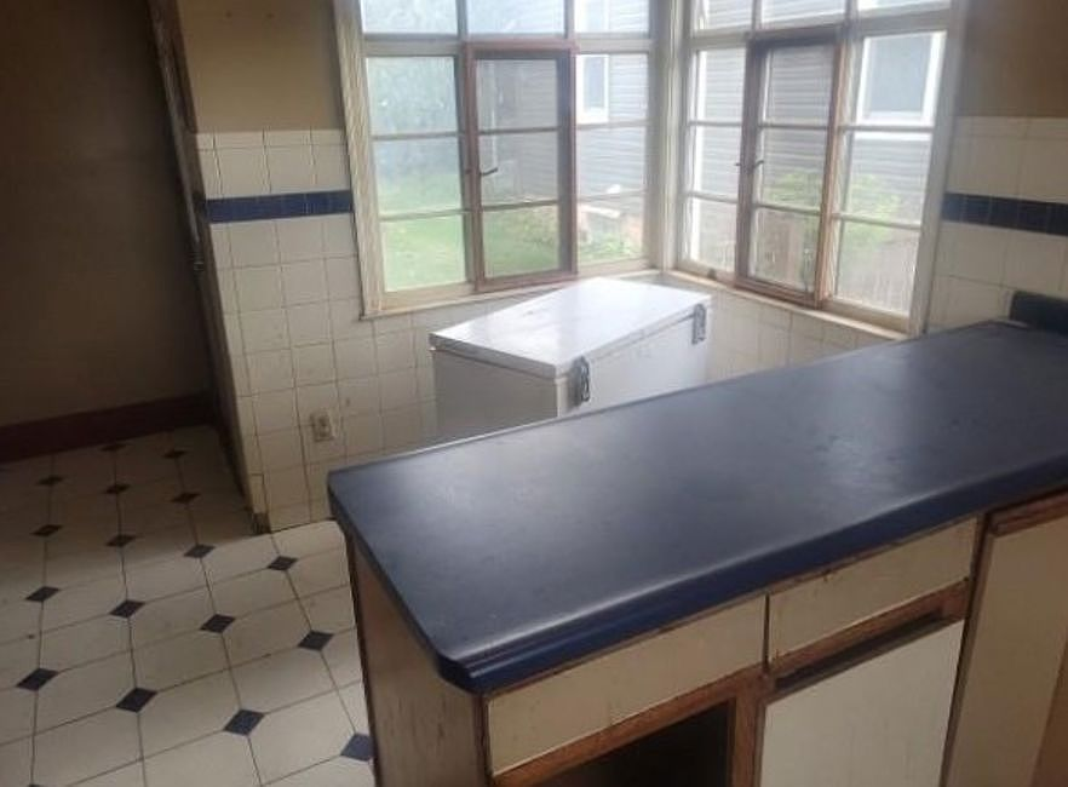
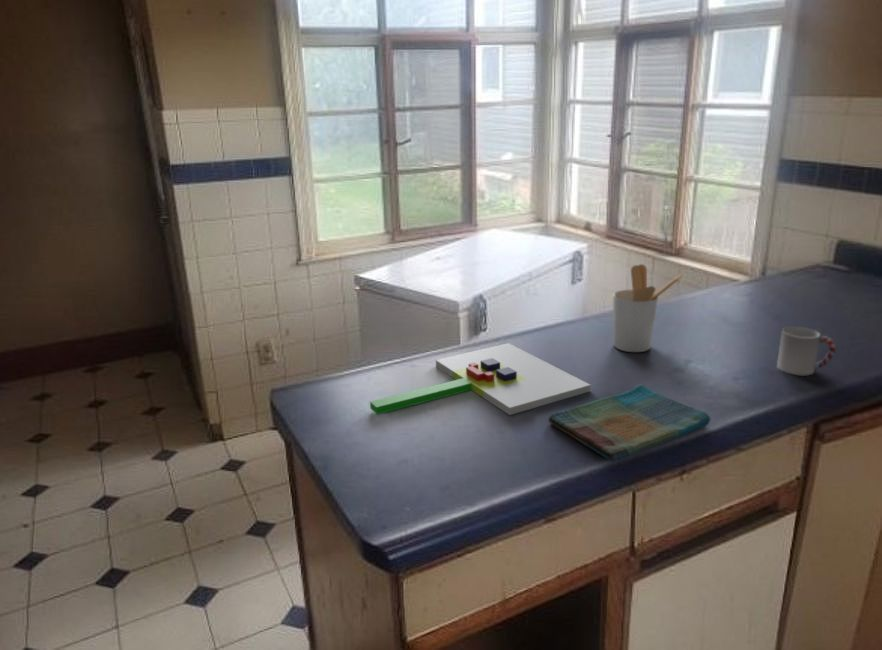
+ chopping board (466, 382)
+ dish towel (629, 419)
+ utensil holder (646, 309)
+ cup (806, 351)
